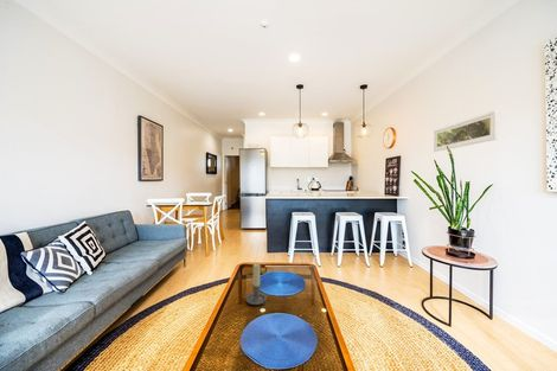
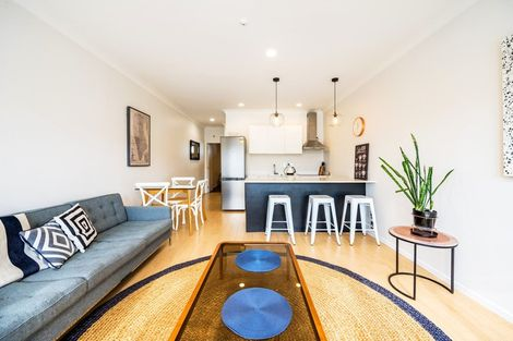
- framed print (460, 134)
- candle holder (257, 283)
